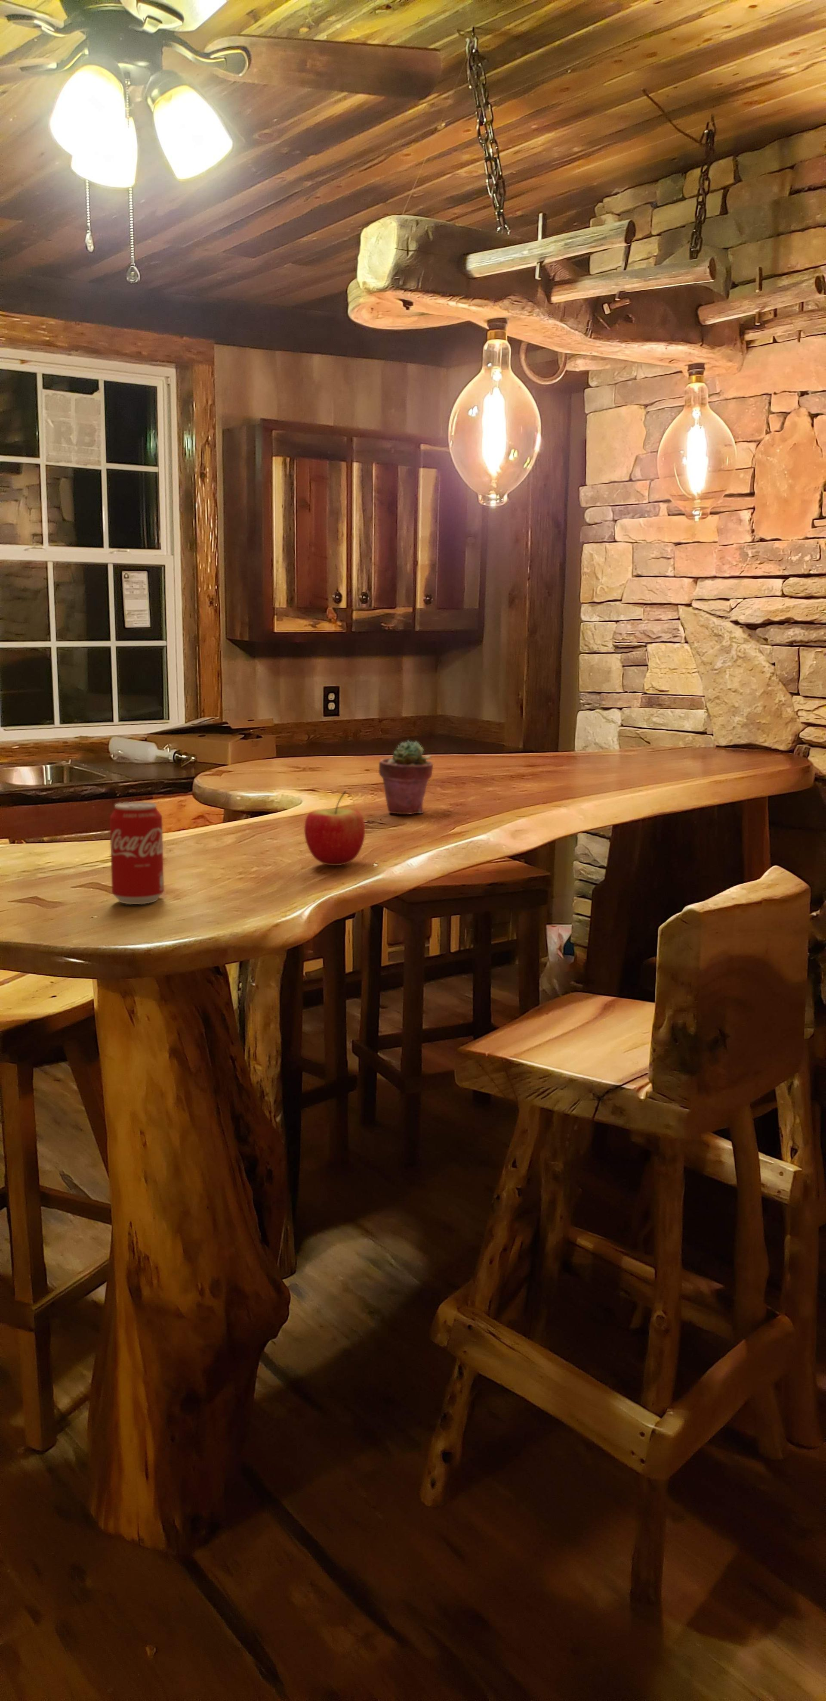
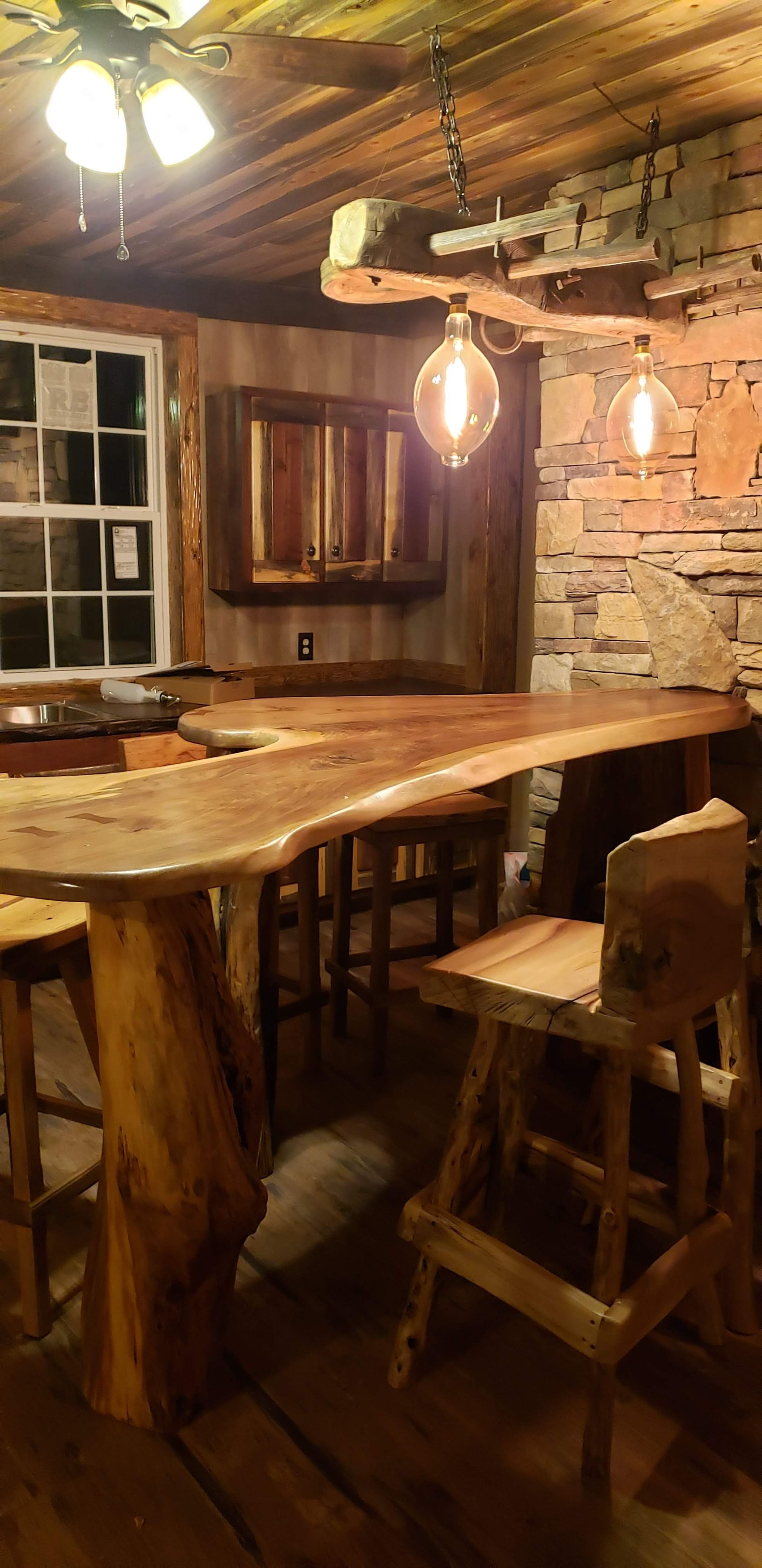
- potted succulent (405, 776)
- beverage can (137, 853)
- apple (335, 828)
